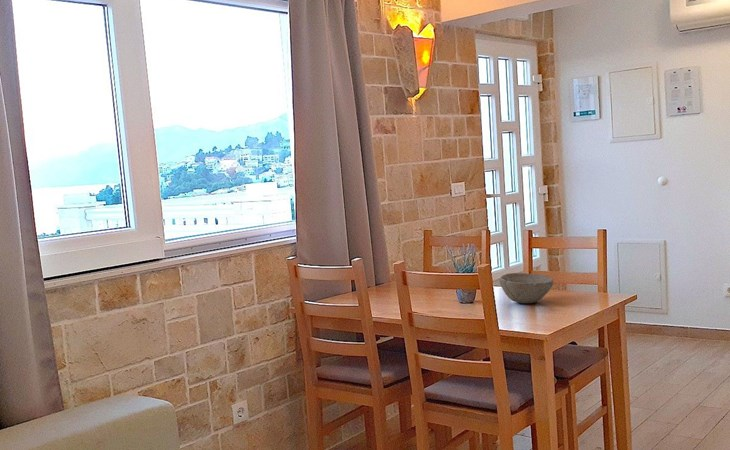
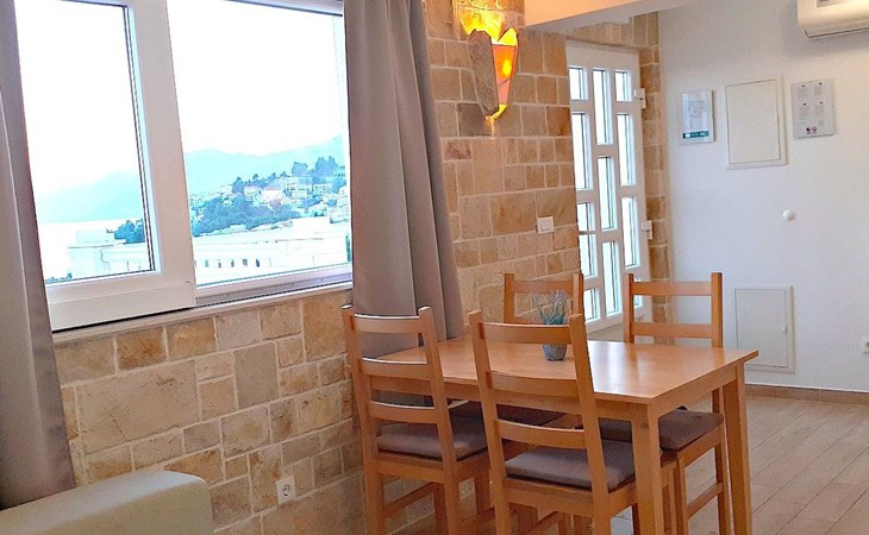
- bowl (526, 288)
